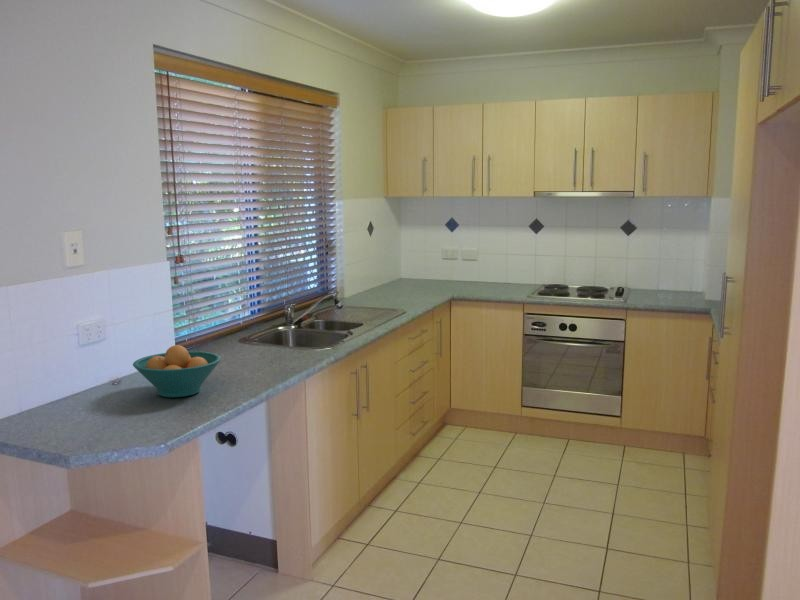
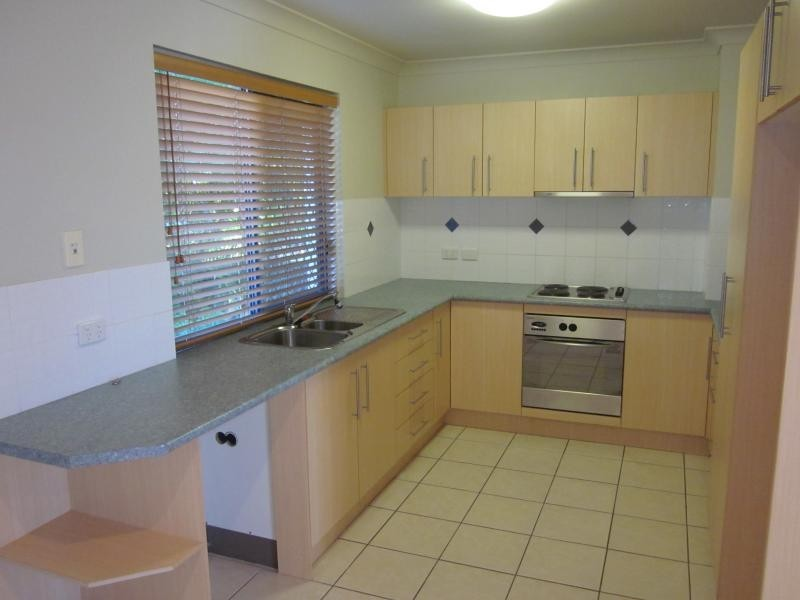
- fruit bowl (178, 369)
